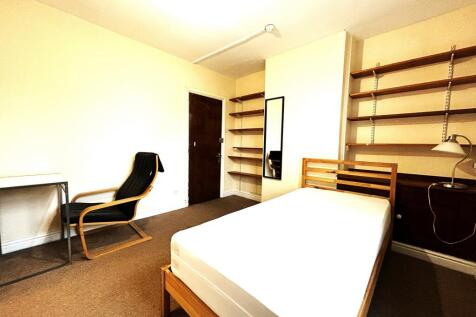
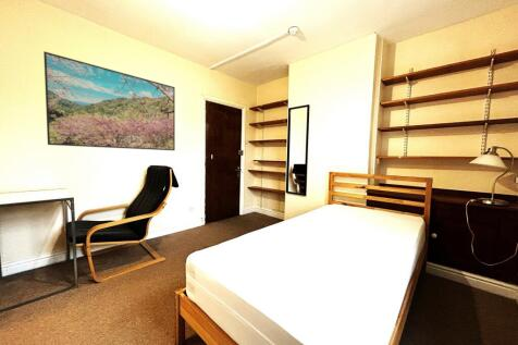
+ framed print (122, 110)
